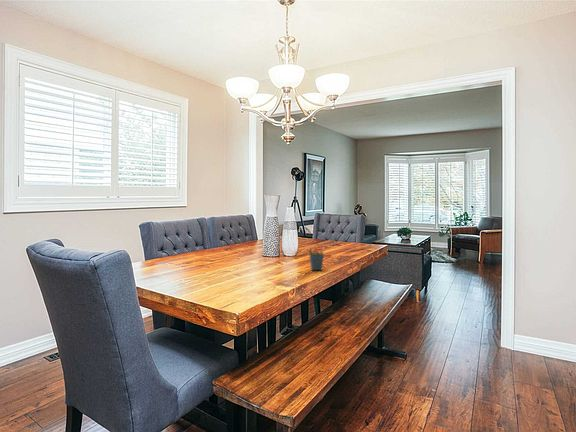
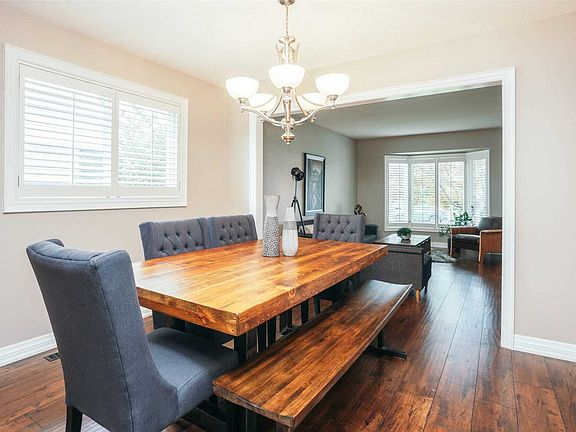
- pen holder (316, 257)
